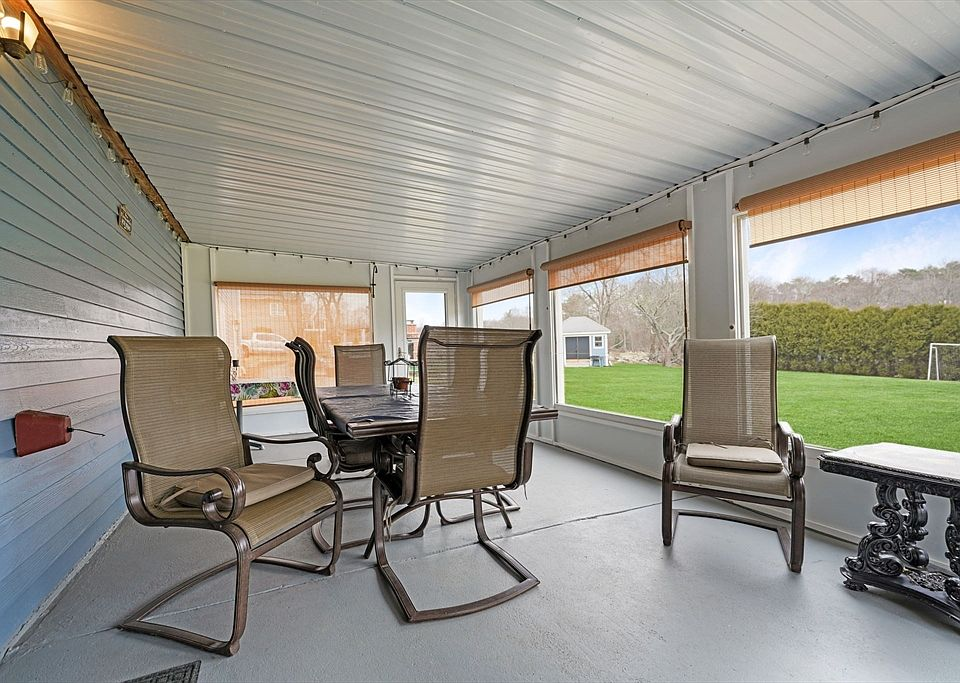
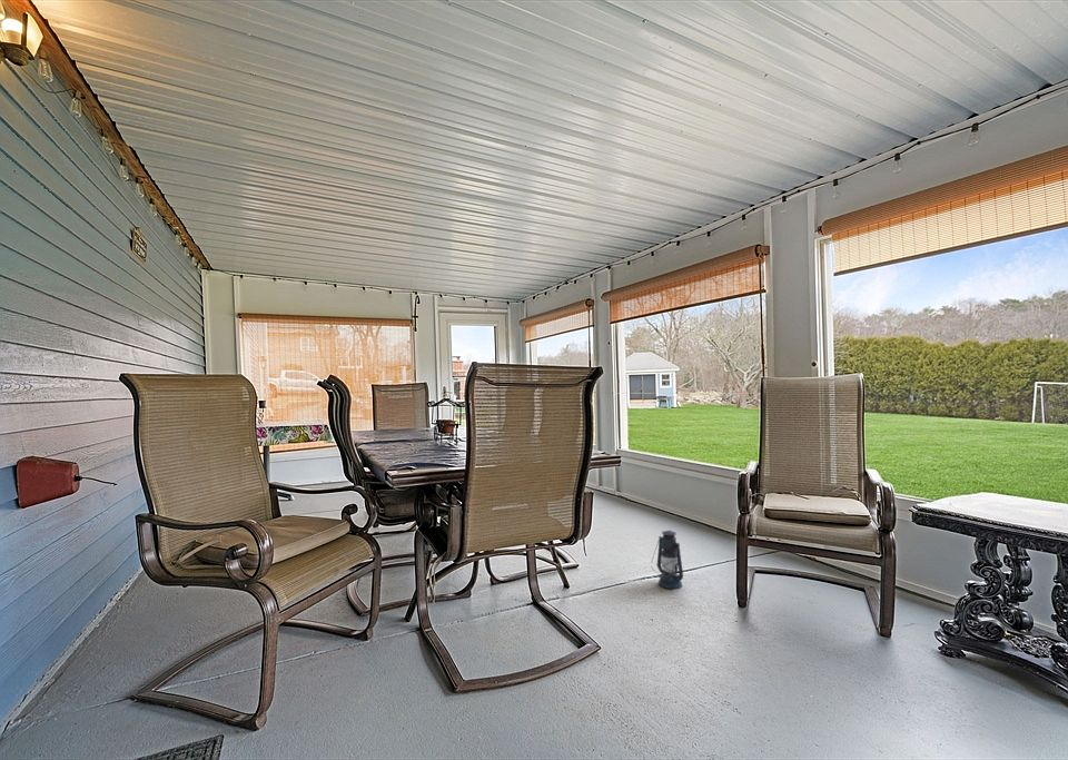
+ lantern (668, 557)
